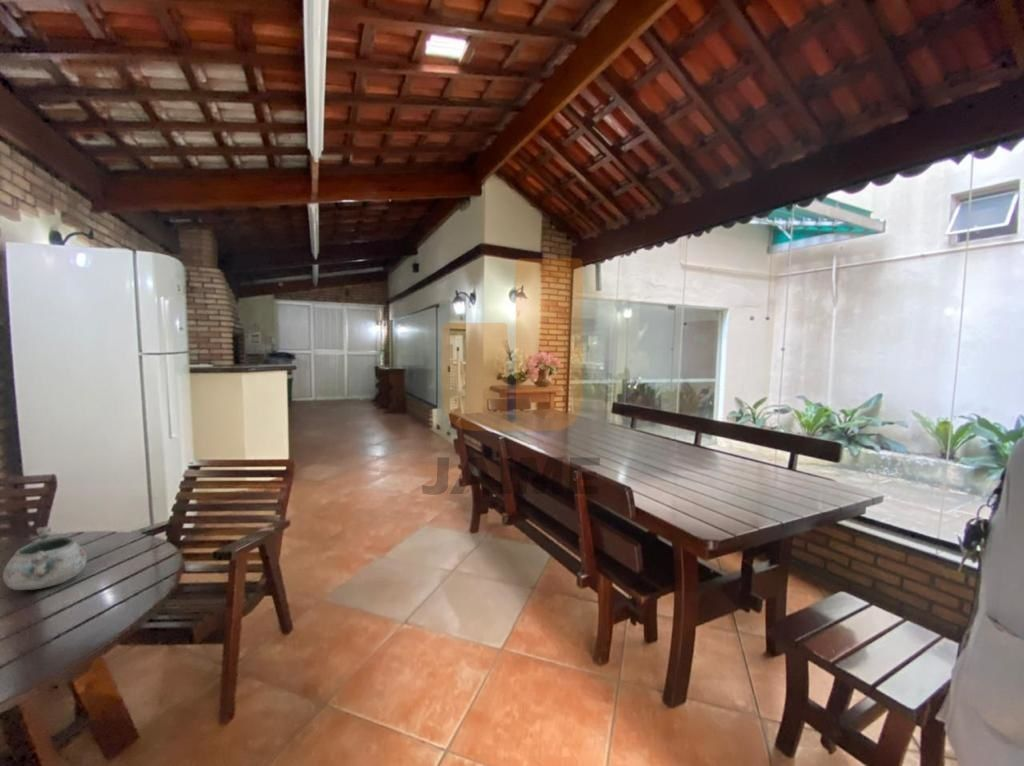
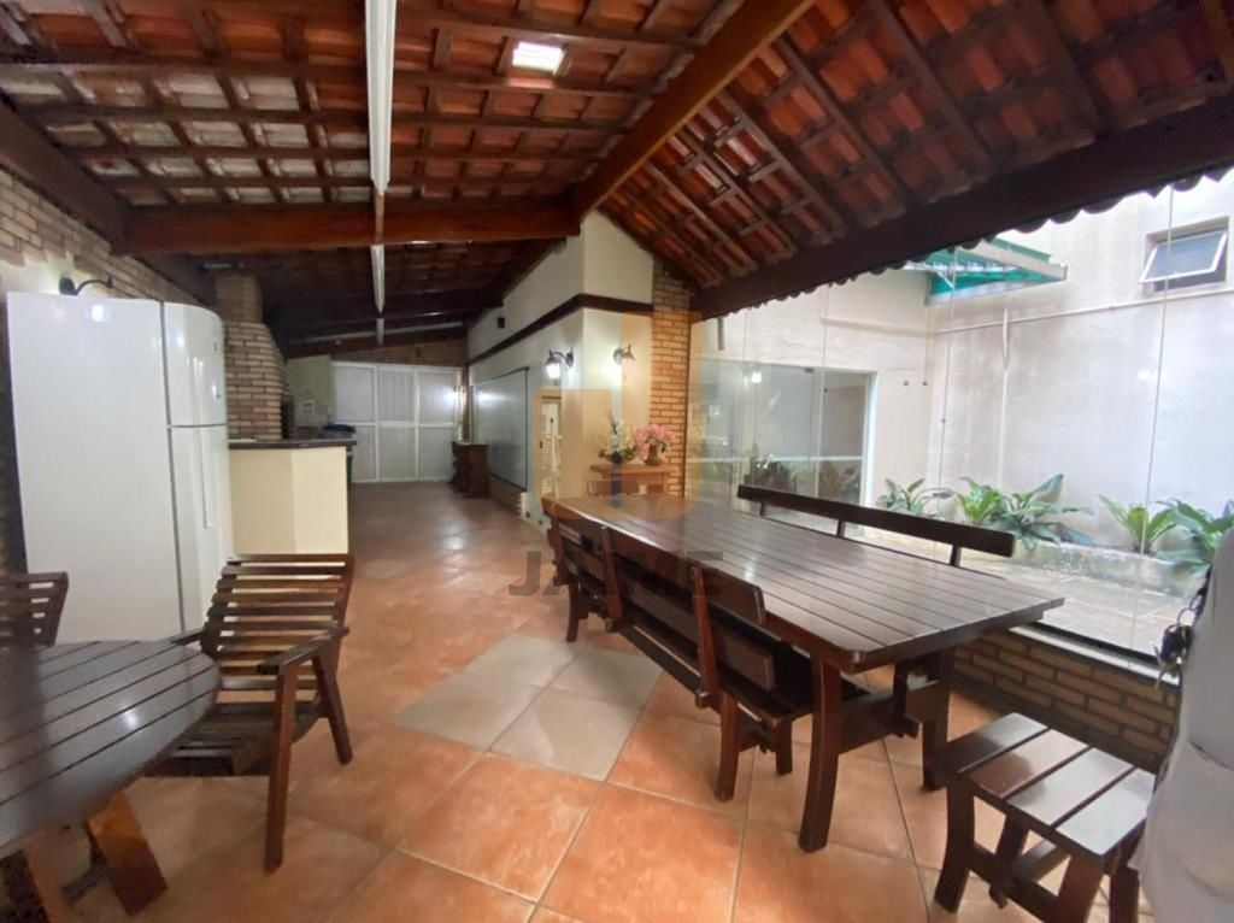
- decorative bowl (46, 560)
